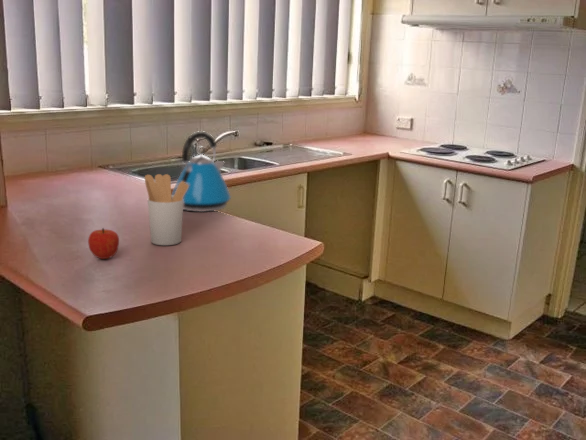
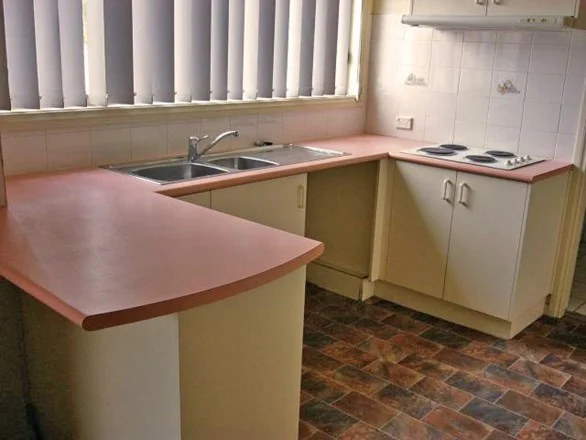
- fruit (103, 242)
- kettle (199, 169)
- utensil holder (163, 207)
